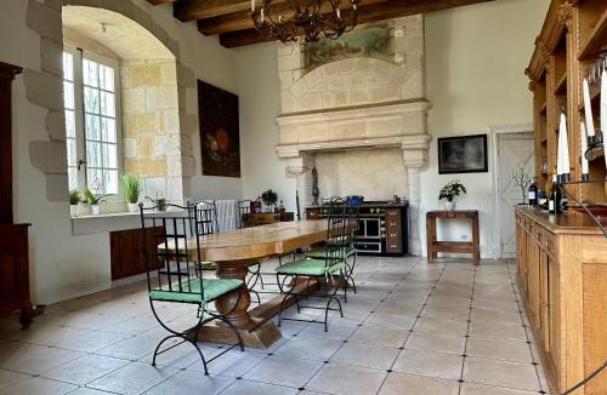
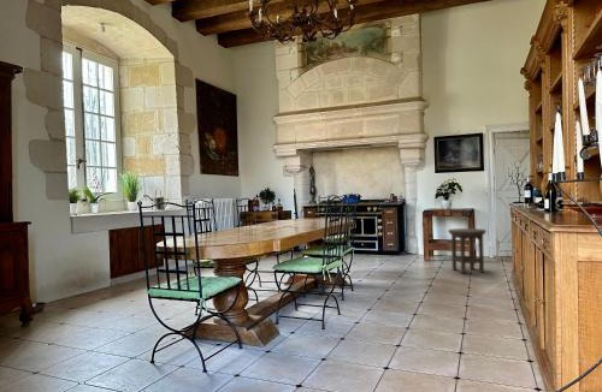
+ stool (470, 250)
